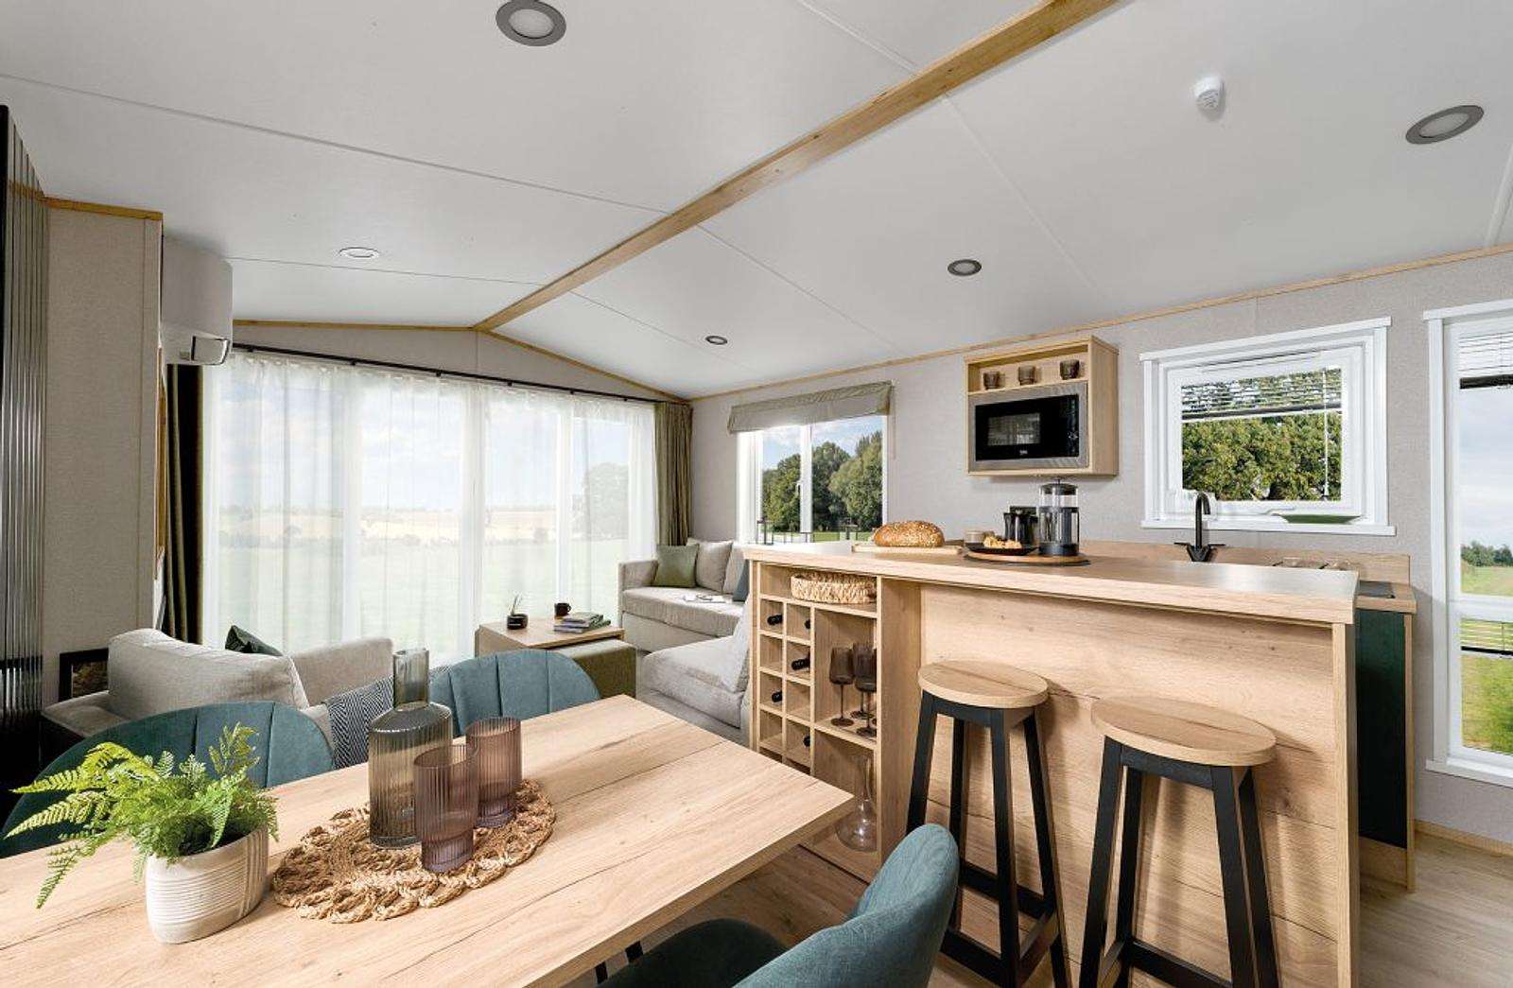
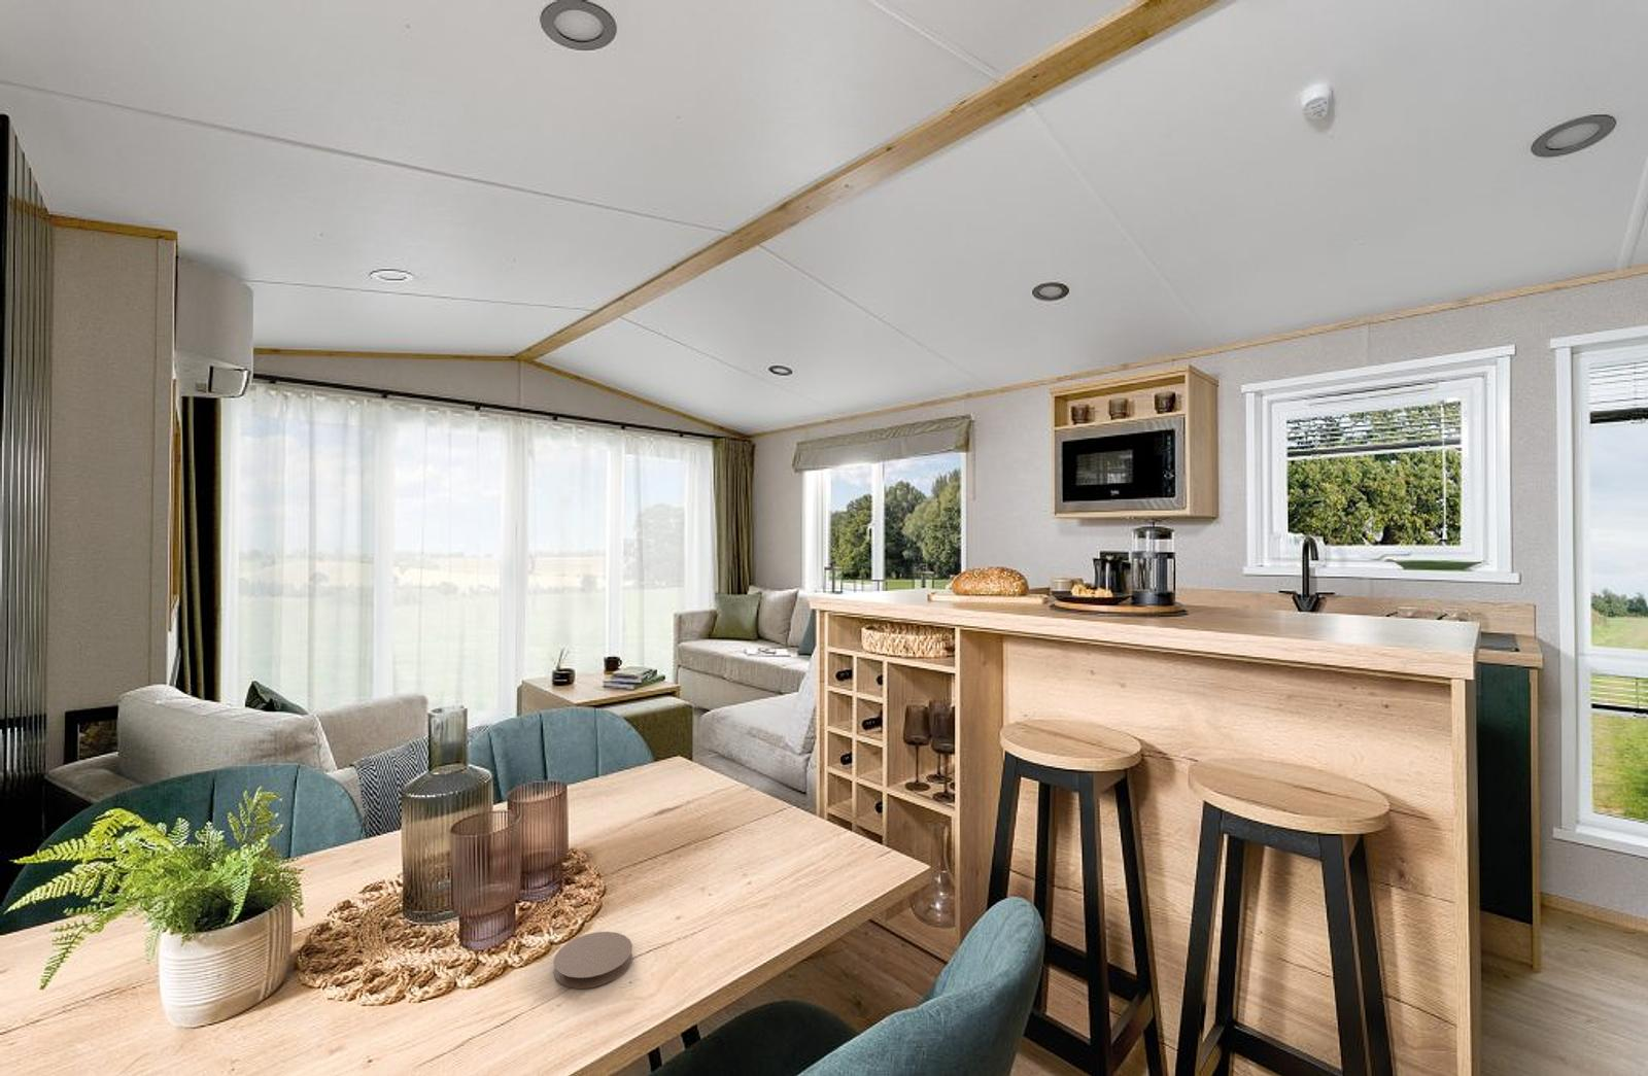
+ coaster (593, 957)
